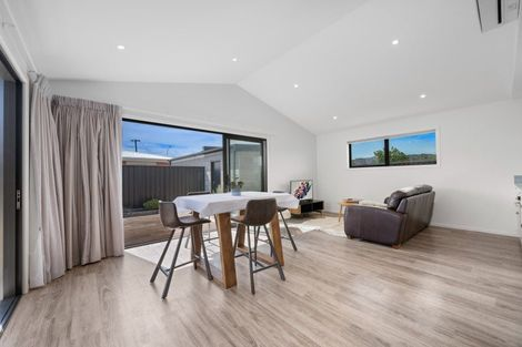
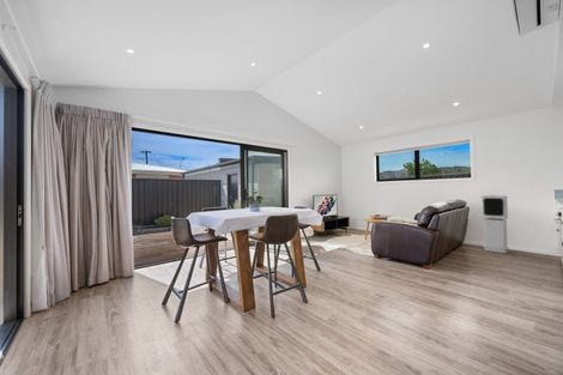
+ air purifier (495, 222)
